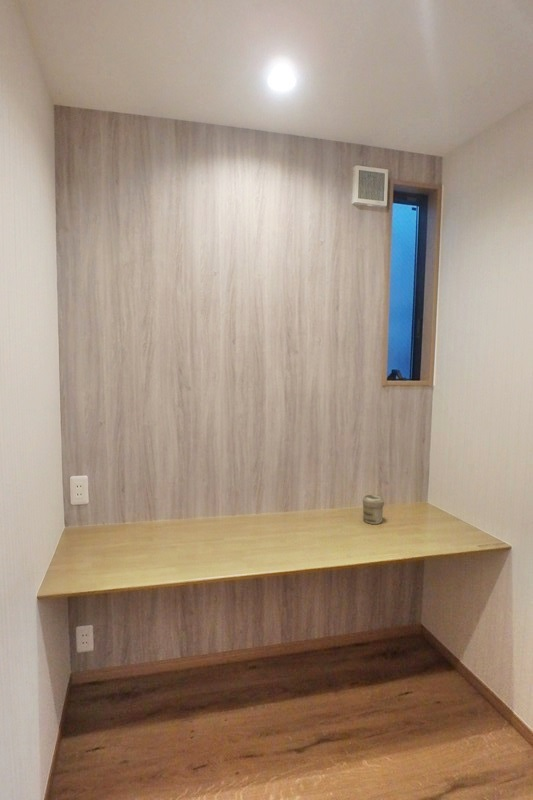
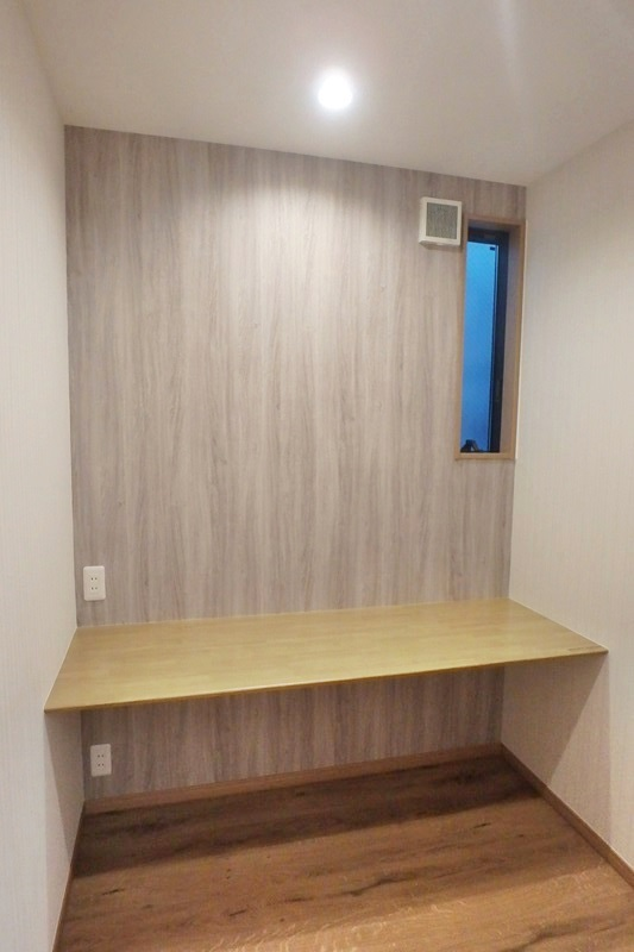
- jar (373, 509)
